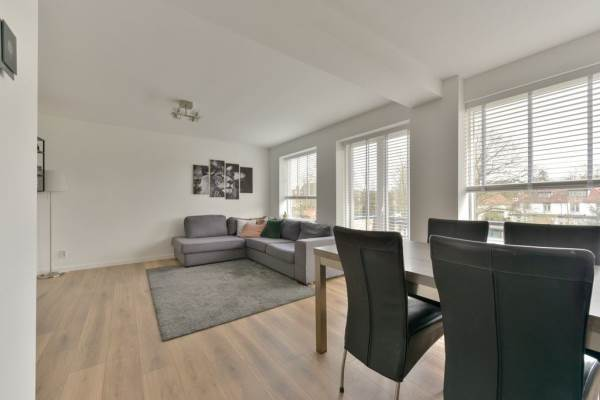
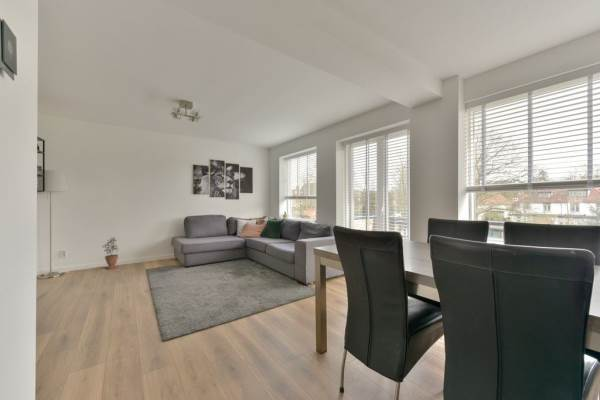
+ potted plant (110, 252)
